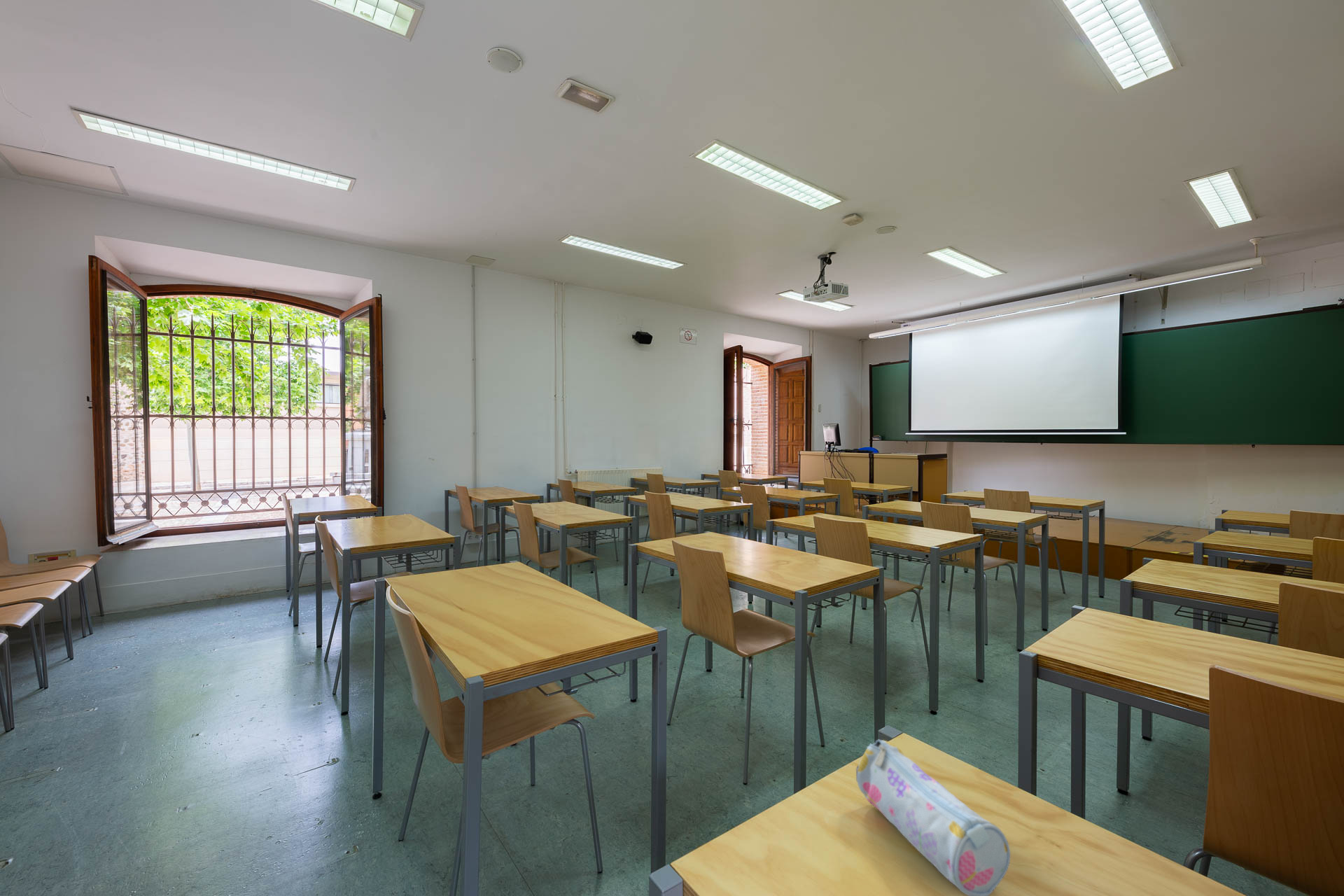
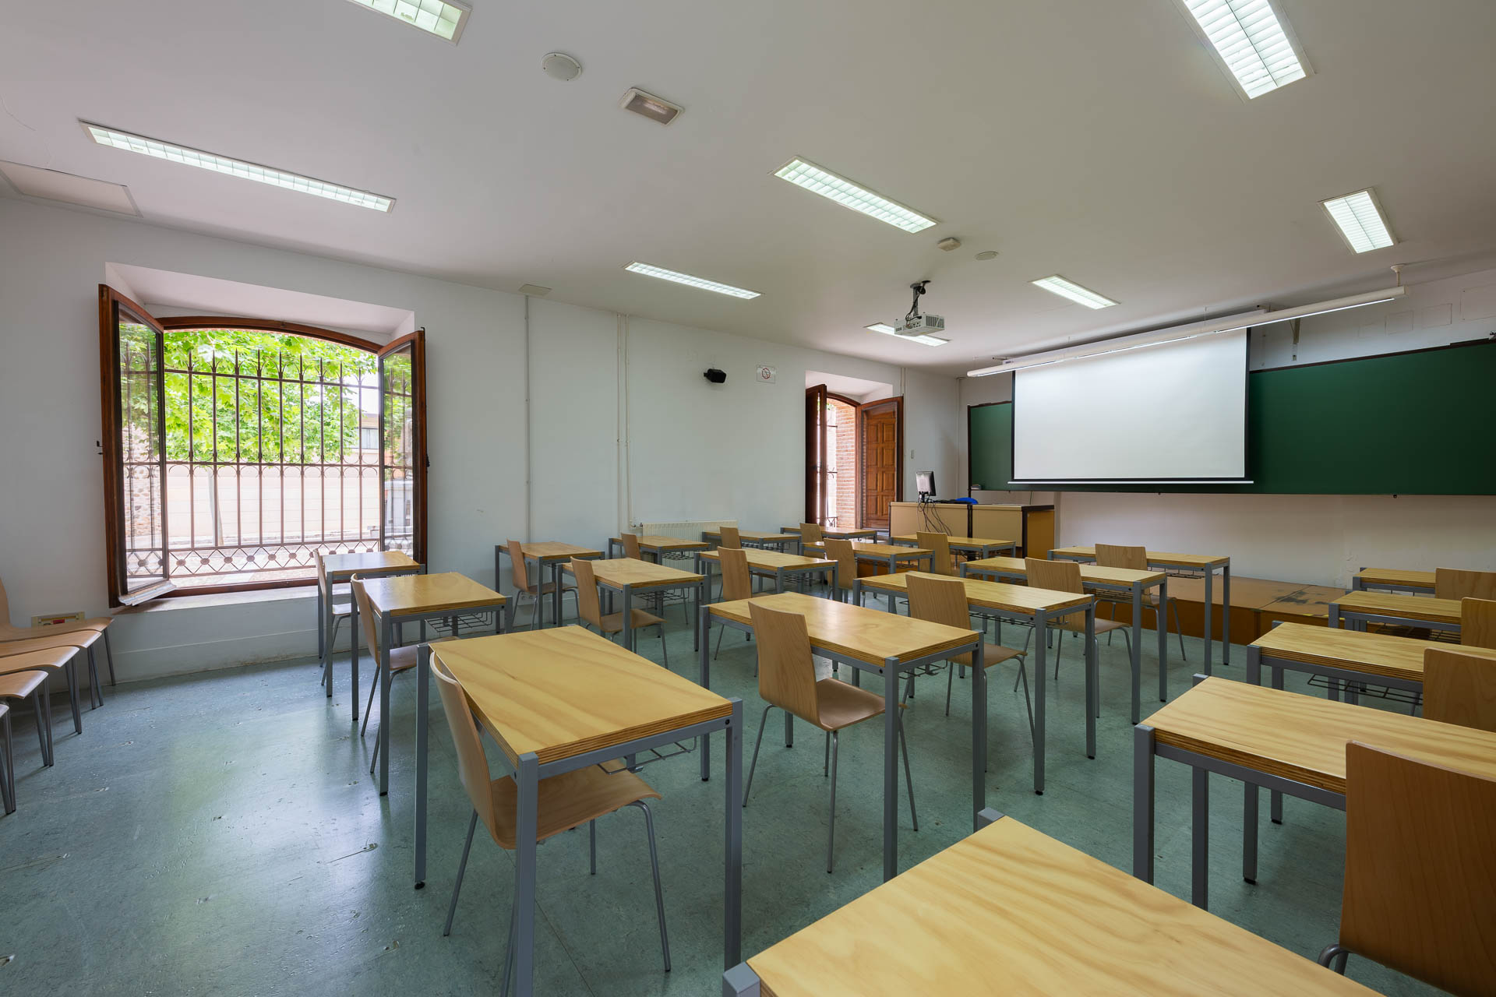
- pencil case (925, 808)
